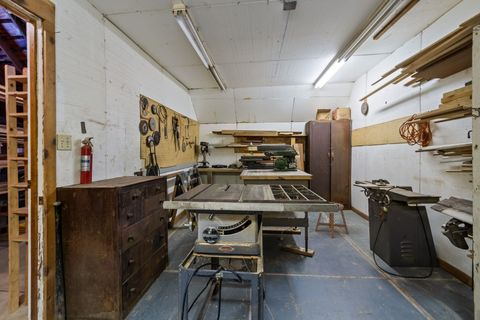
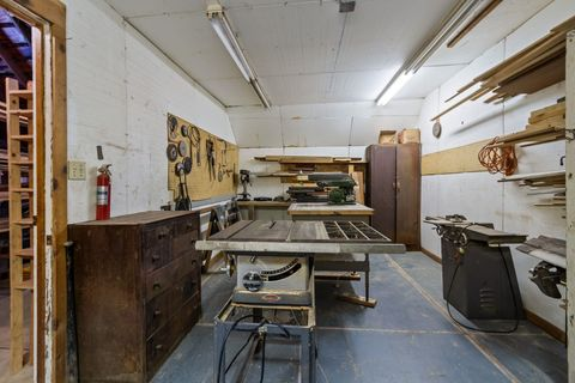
- stool (331, 218)
